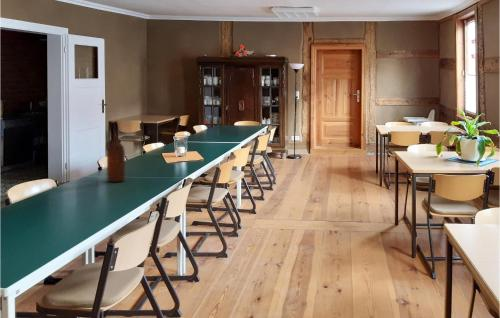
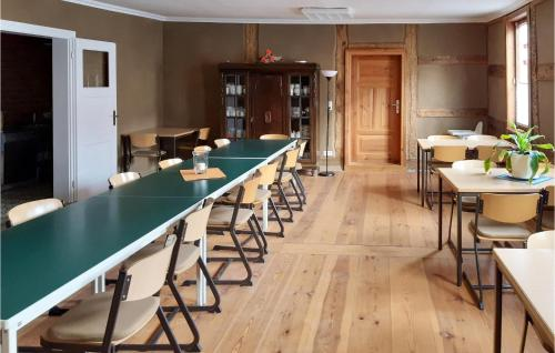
- bottle (116, 157)
